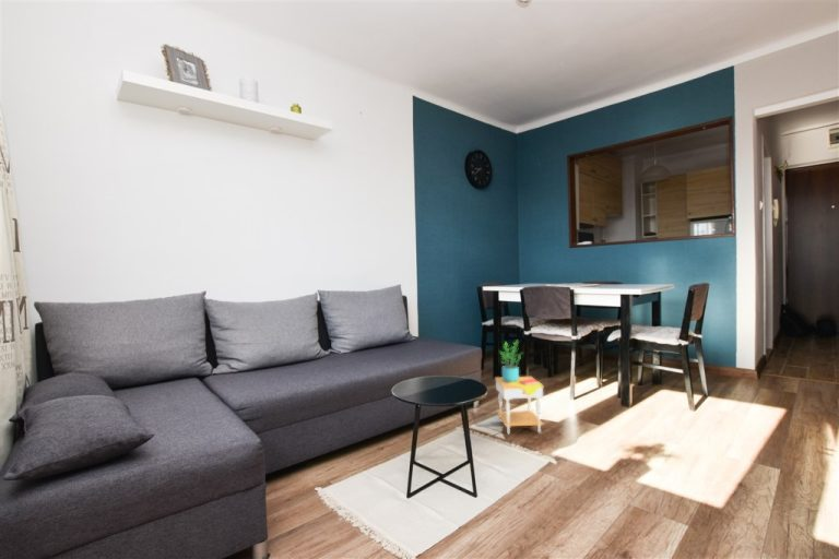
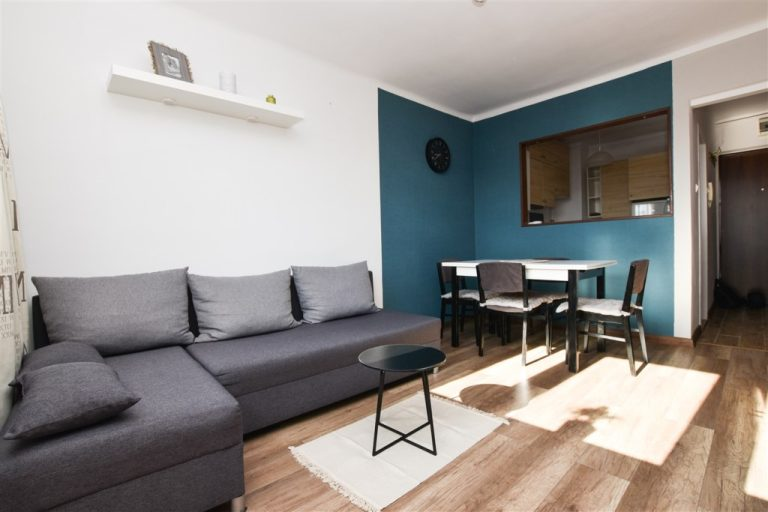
- side table (518, 383)
